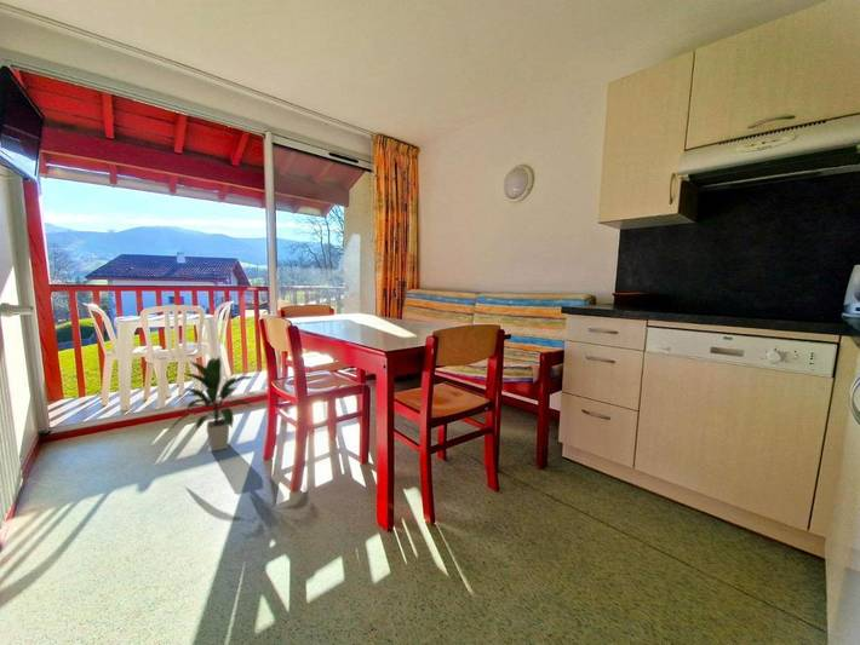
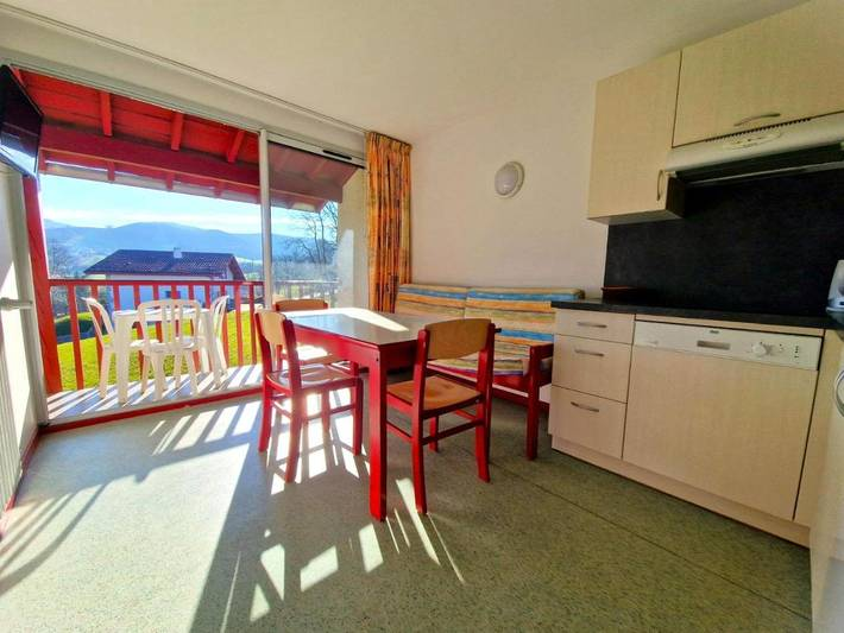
- indoor plant (213, 401)
